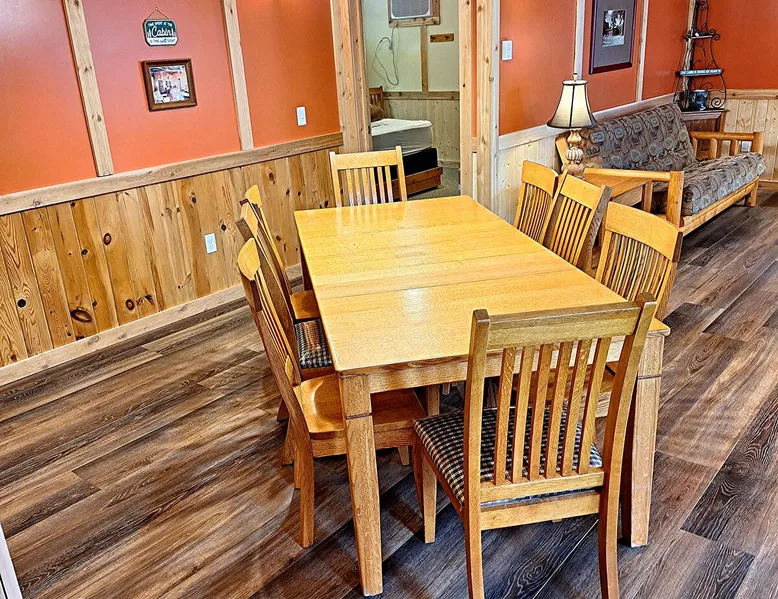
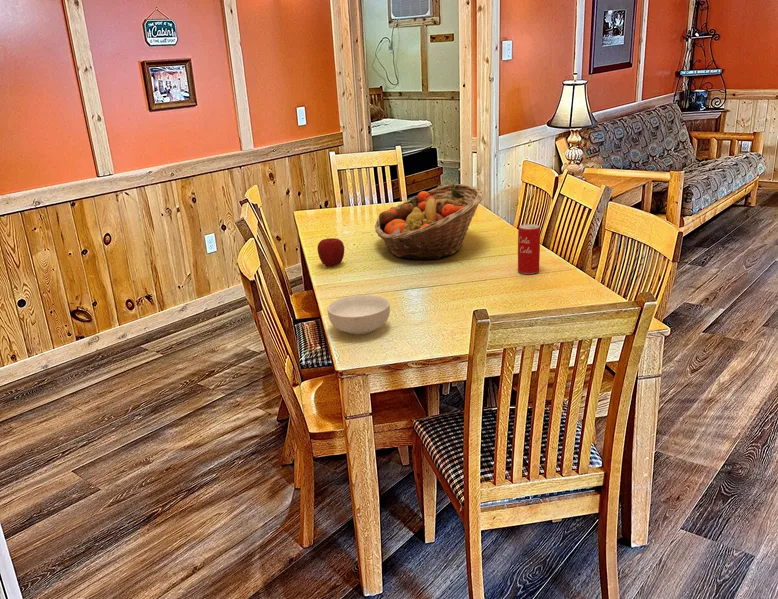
+ cereal bowl (359, 316)
+ apple (331, 251)
+ fruit basket (428, 219)
+ beverage can (528, 248)
